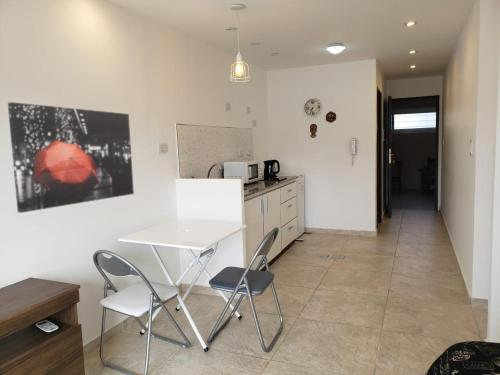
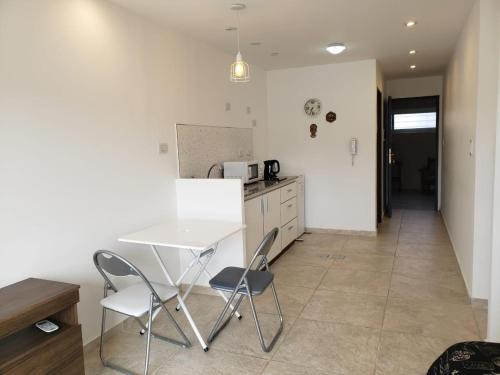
- wall art (81, 156)
